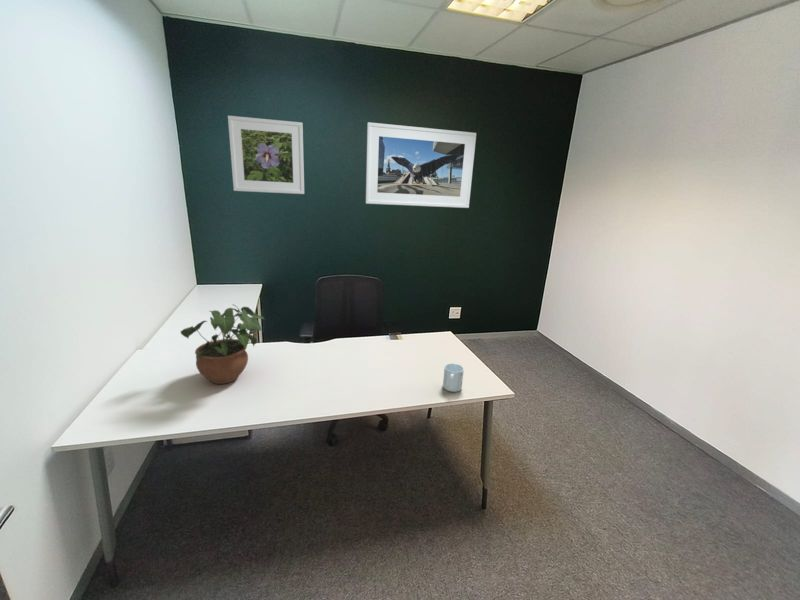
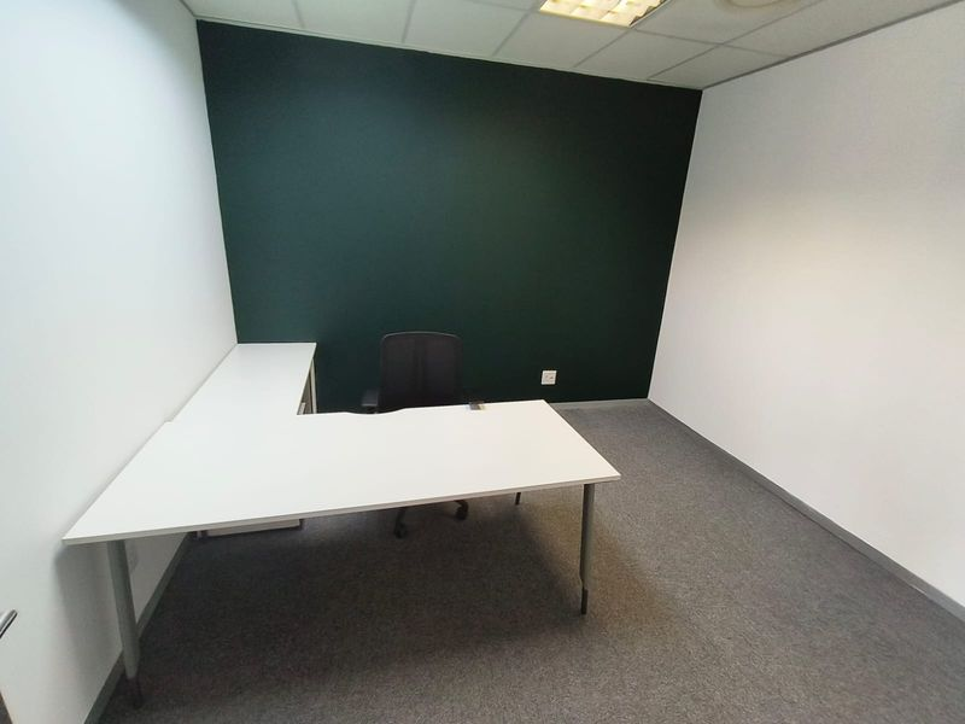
- potted plant (228, 341)
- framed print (421, 168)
- mug (452, 379)
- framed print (268, 156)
